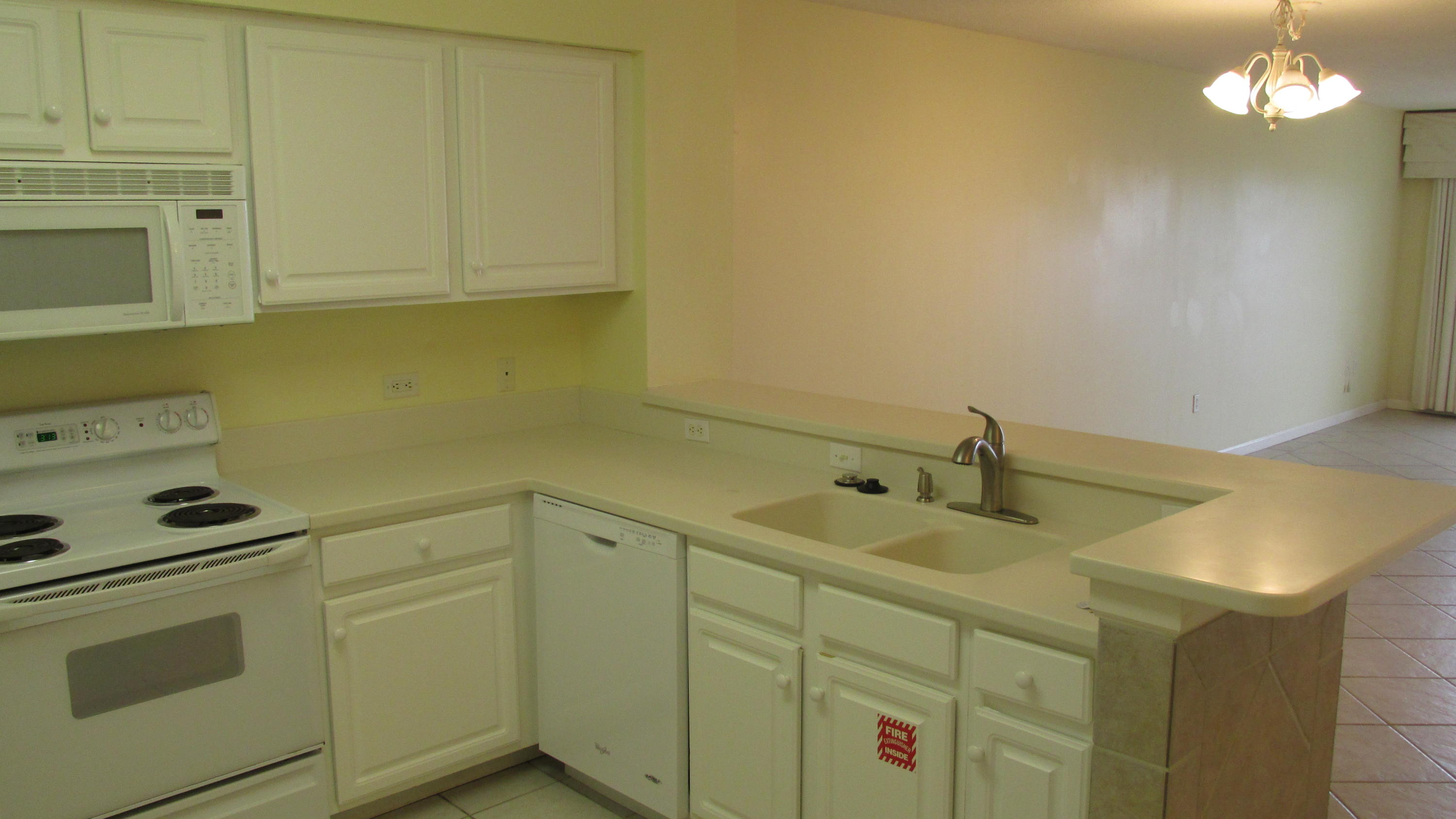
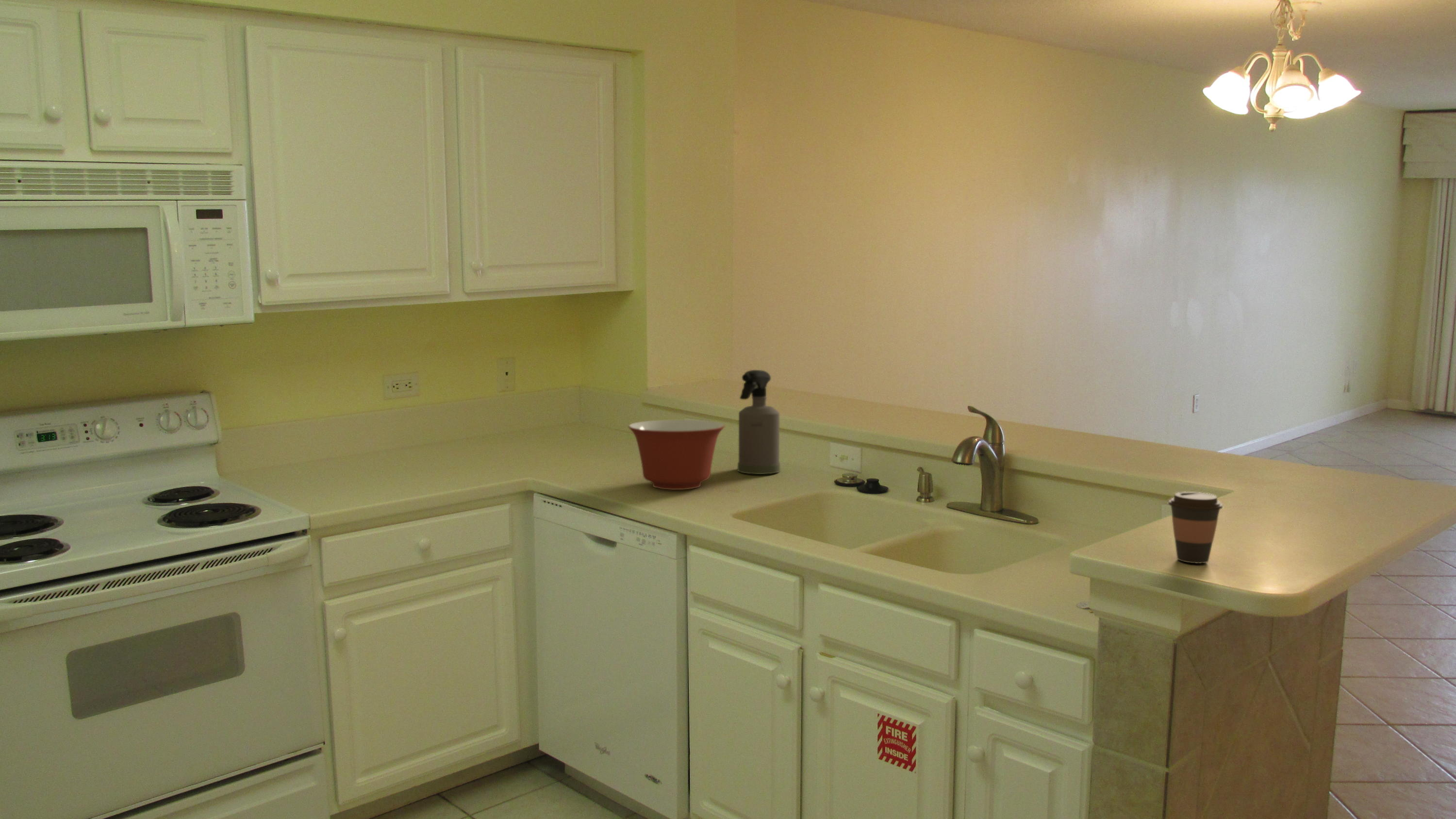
+ coffee cup (1194, 528)
+ mixing bowl (677, 455)
+ spray bottle (757, 420)
